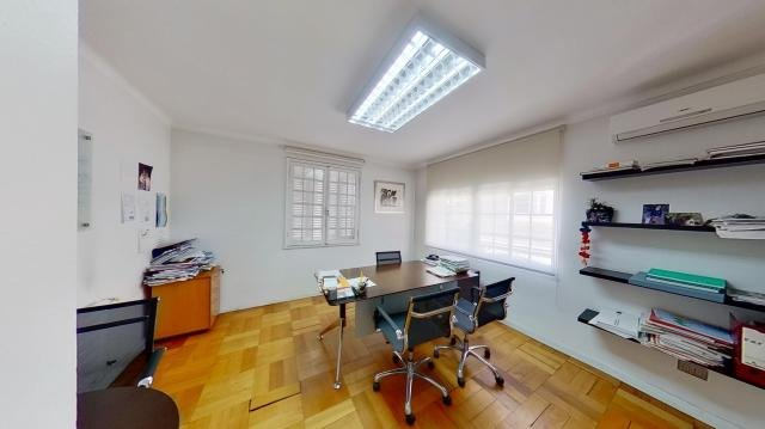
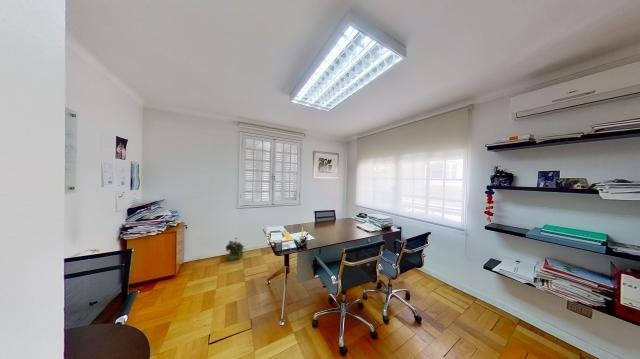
+ potted plant (235, 248)
